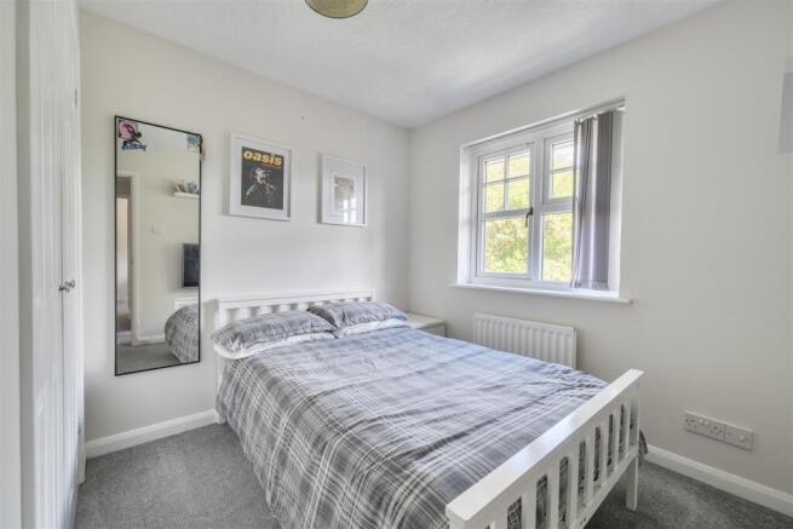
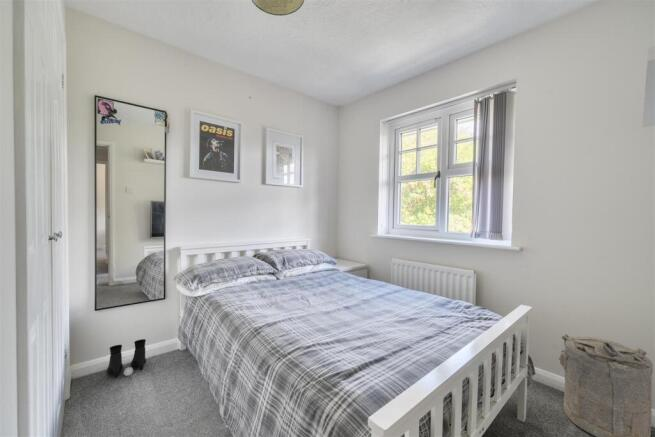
+ laundry hamper (600, 381)
+ boots (121, 354)
